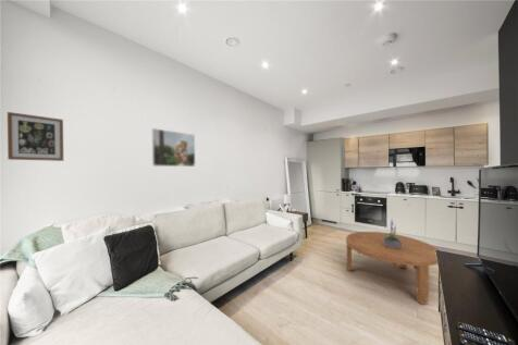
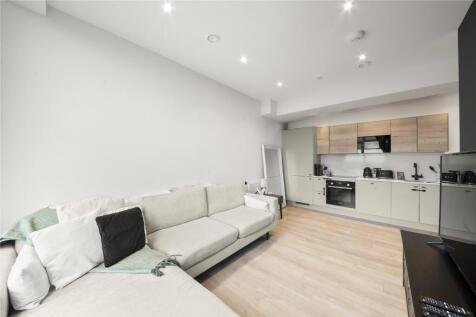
- potted plant (392, 232)
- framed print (175, 149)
- wall art (37, 137)
- coffee table (388, 260)
